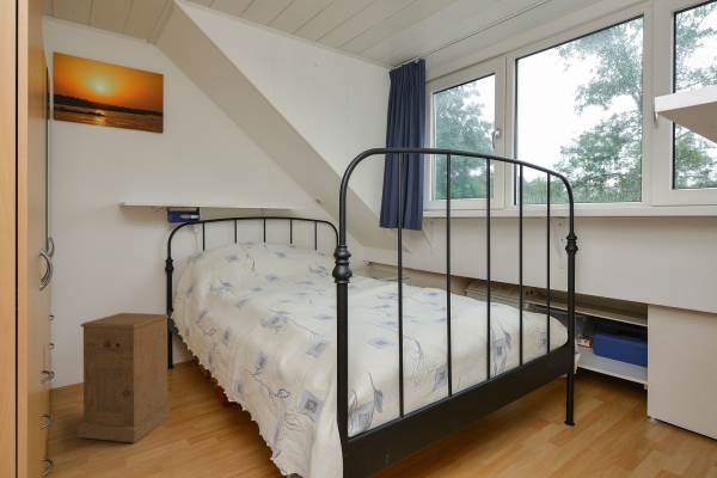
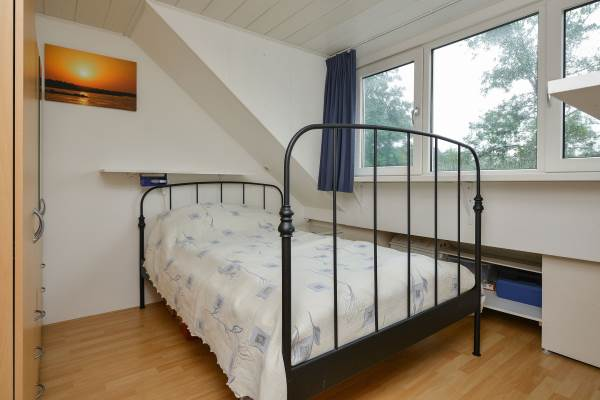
- nightstand (125, 372)
